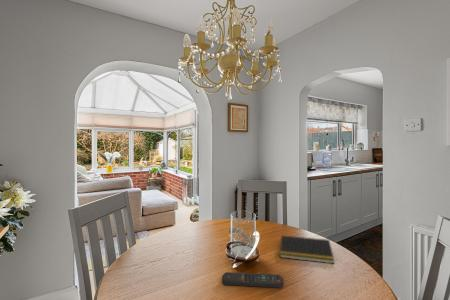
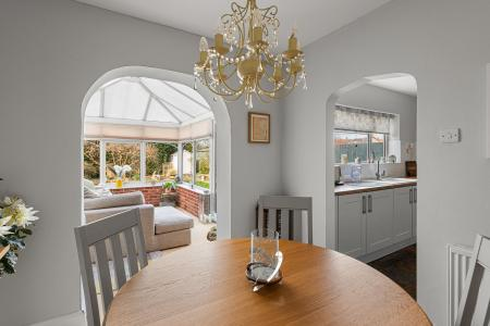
- notepad (305, 248)
- remote control (252, 279)
